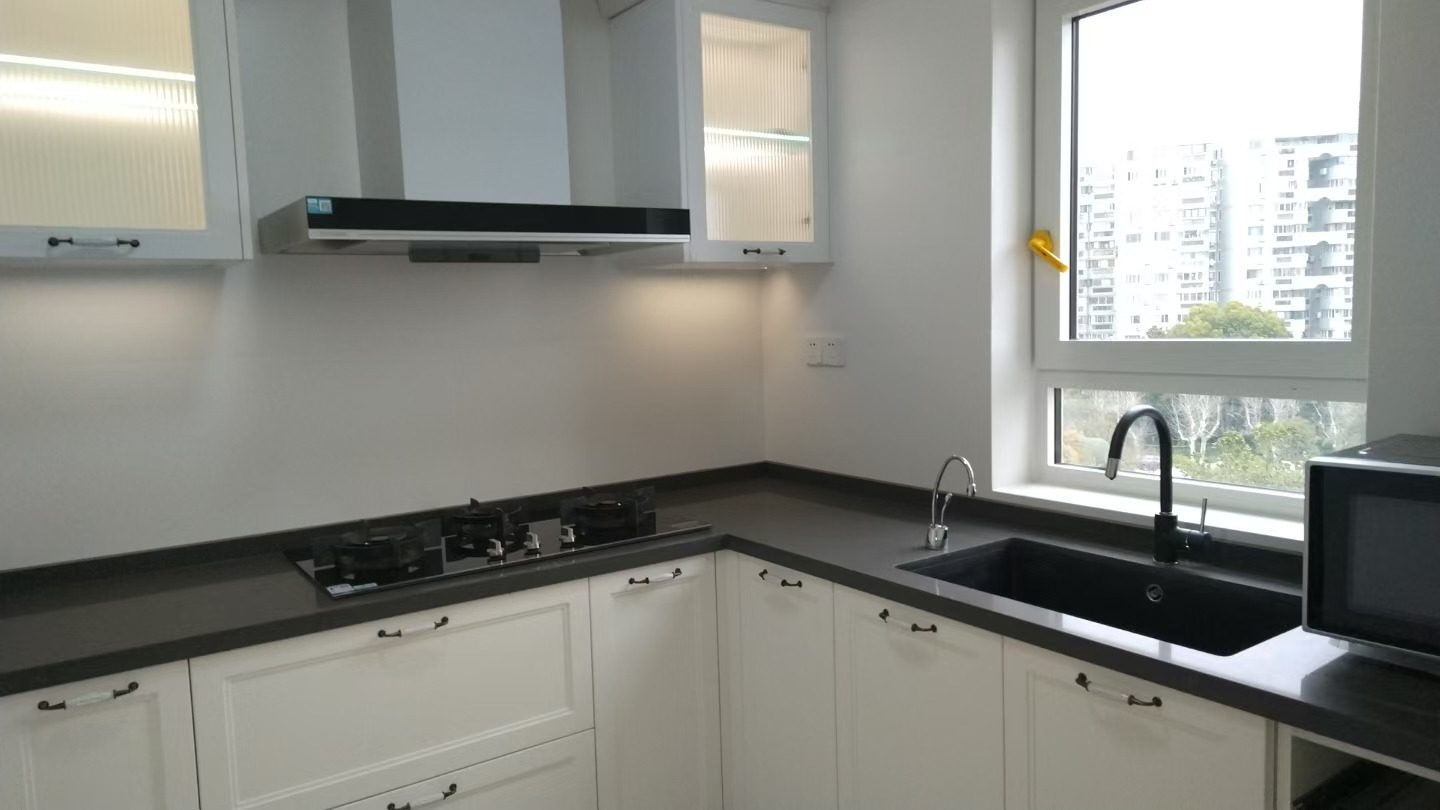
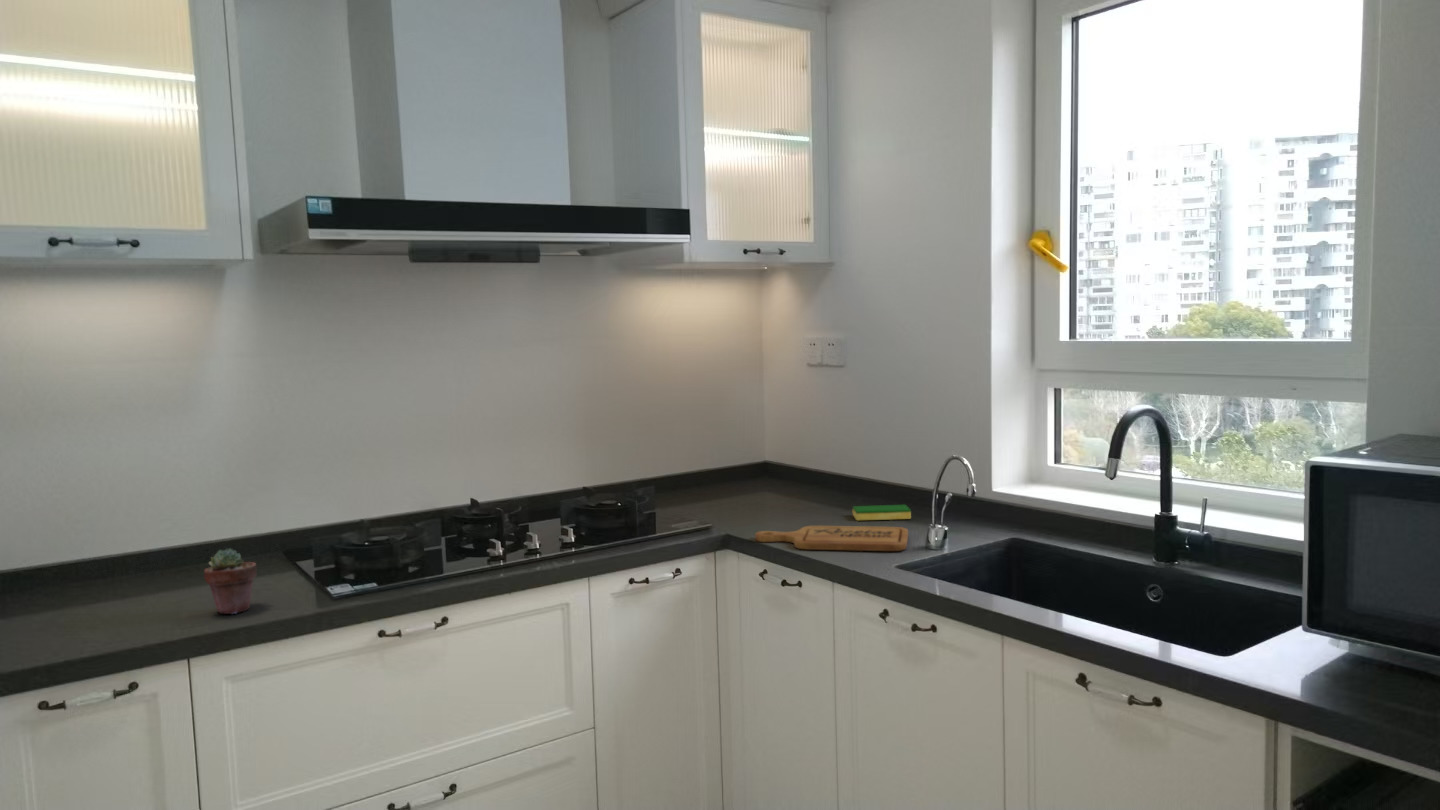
+ dish sponge (881, 512)
+ cutting board (830, 537)
+ potted succulent (231, 579)
